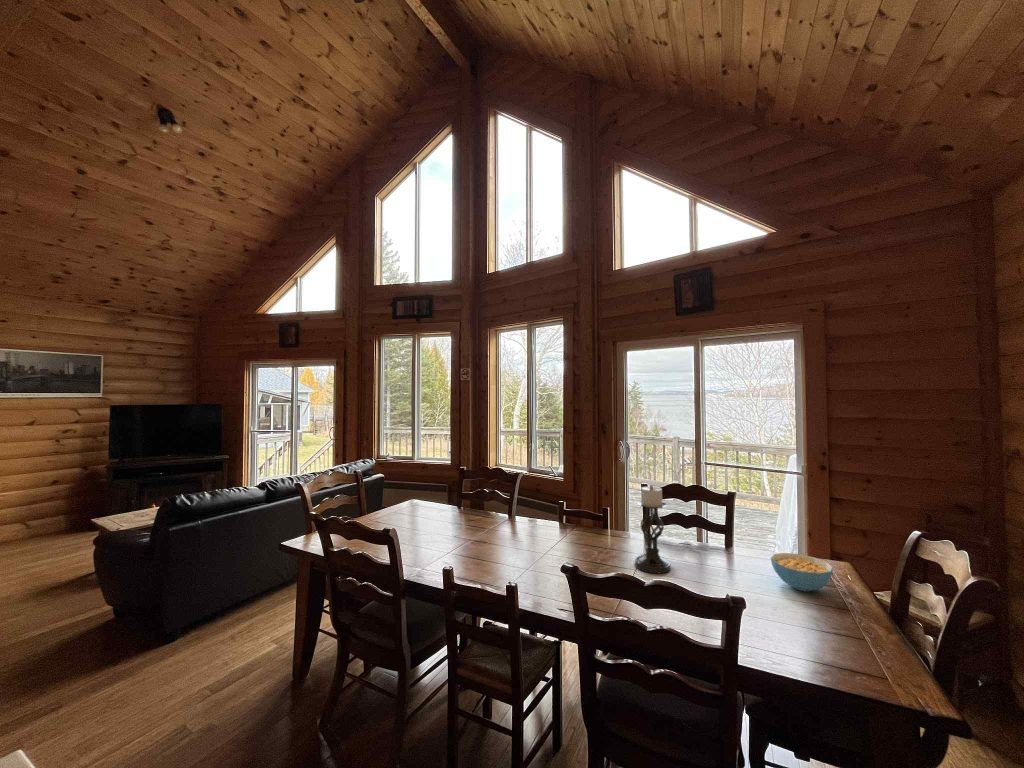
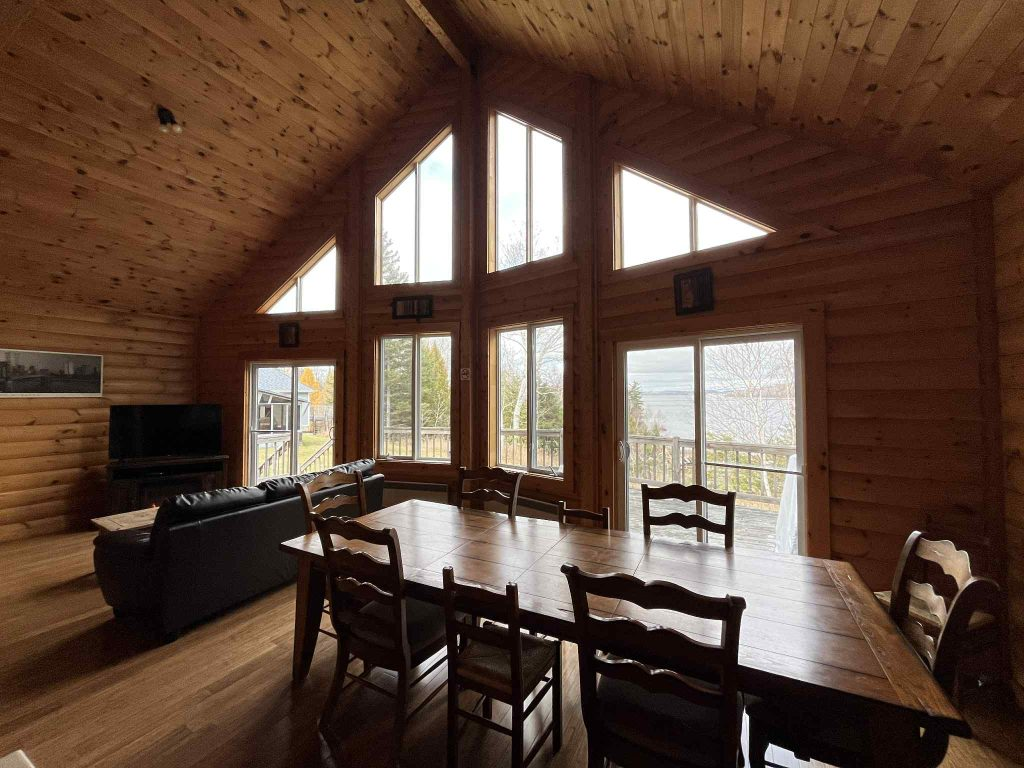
- candle holder (651, 525)
- cereal bowl (801, 575)
